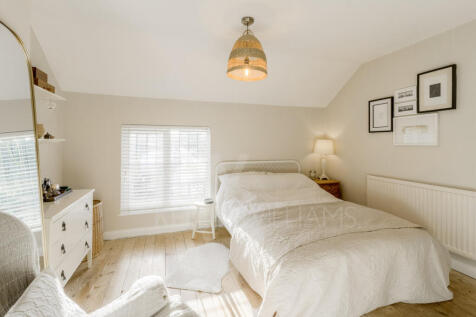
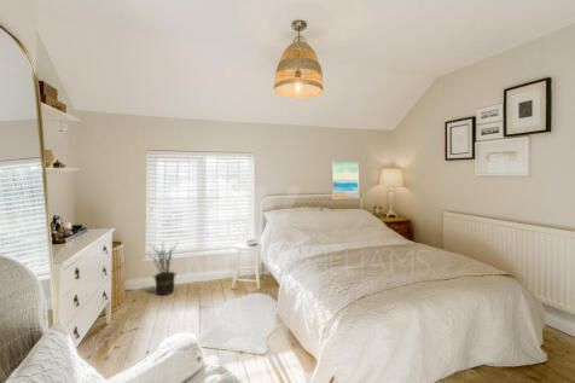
+ wall art (344, 180)
+ potted plant (163, 266)
